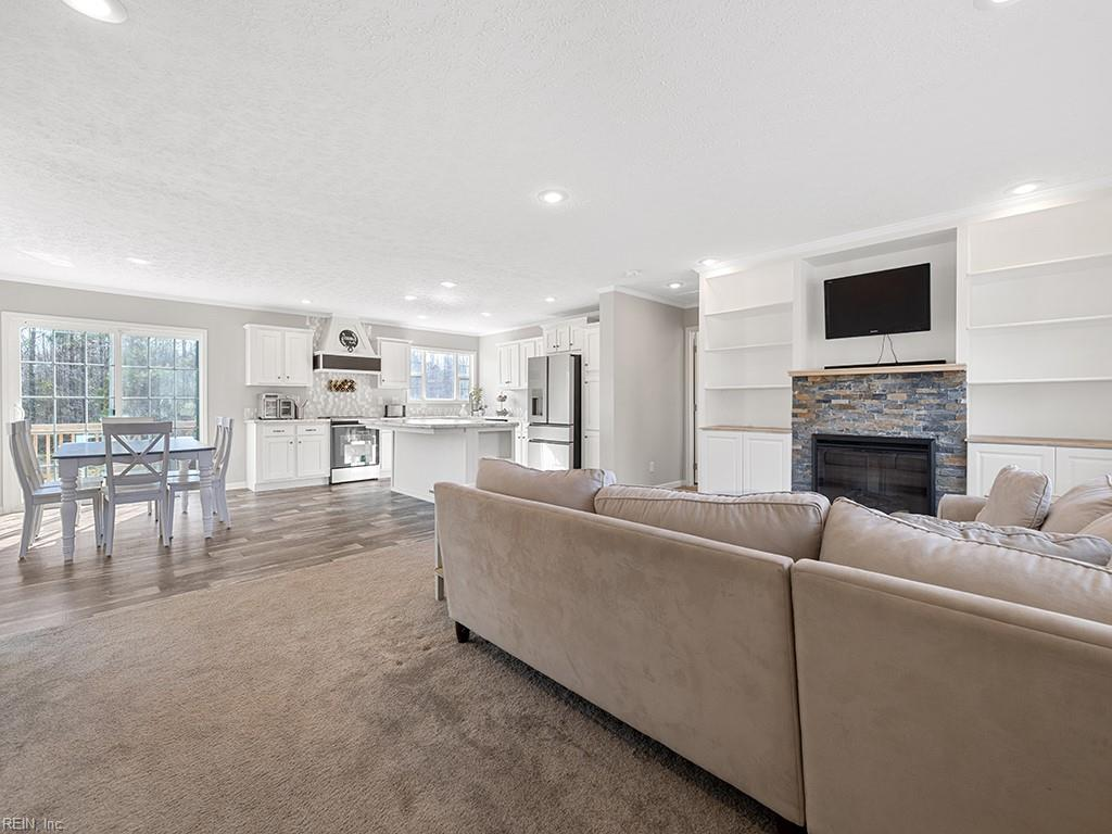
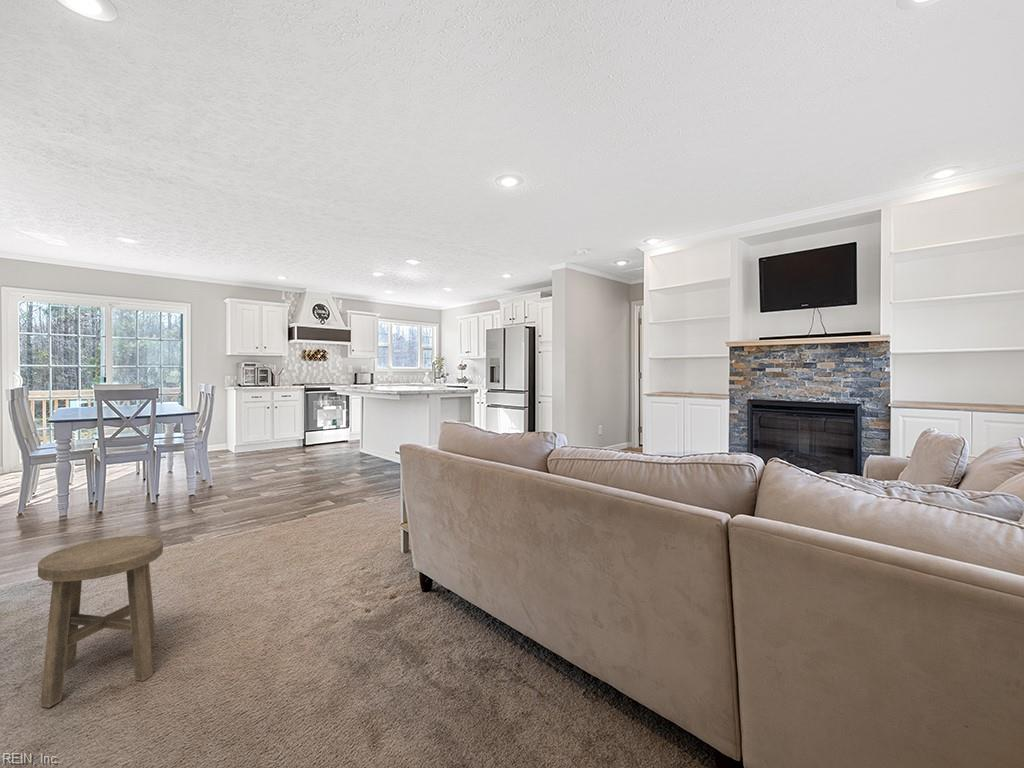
+ stool (106, 615)
